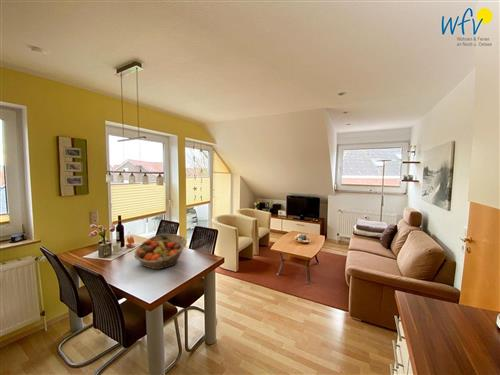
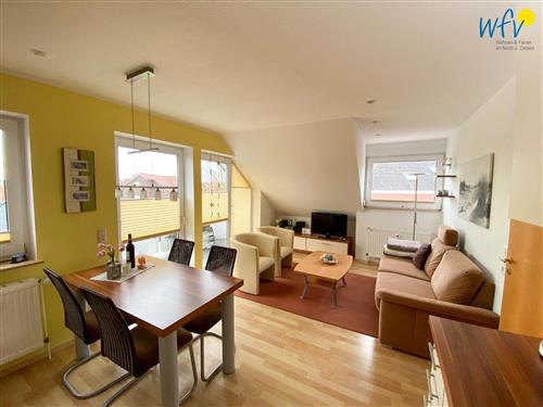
- fruit basket (161, 250)
